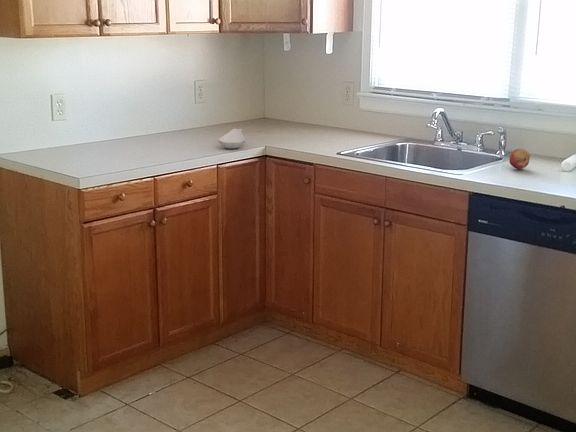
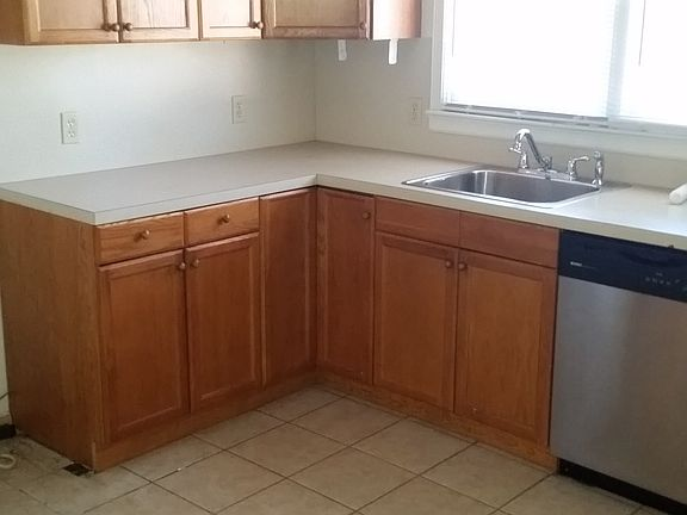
- fruit (519, 159)
- spoon rest (234, 137)
